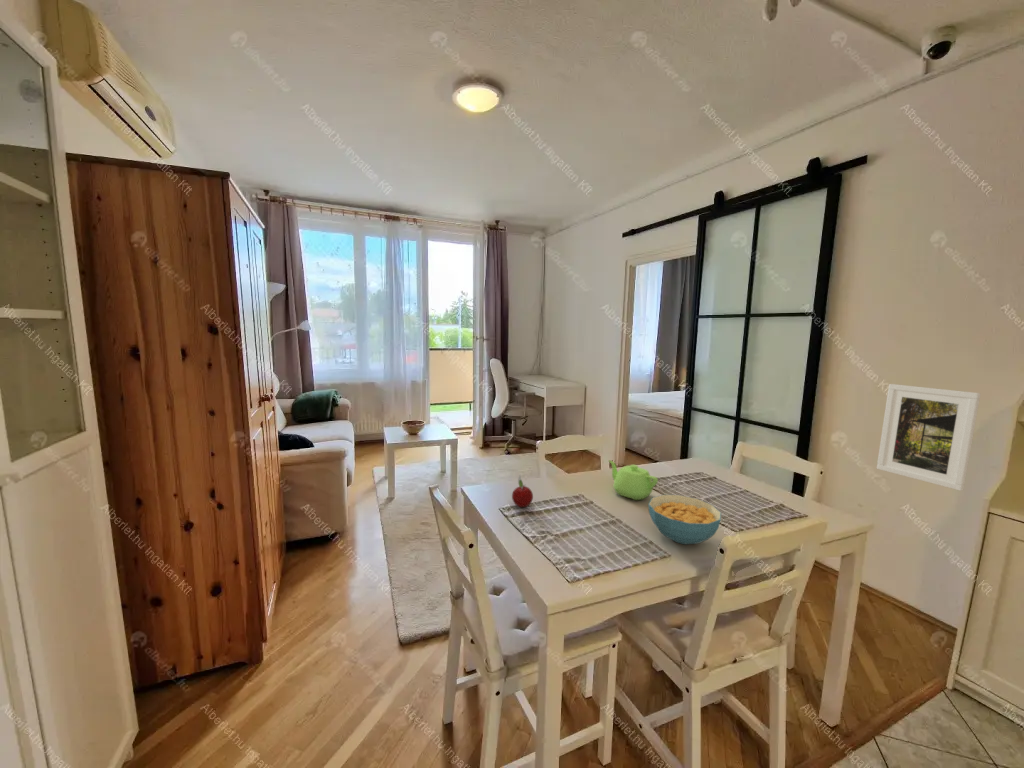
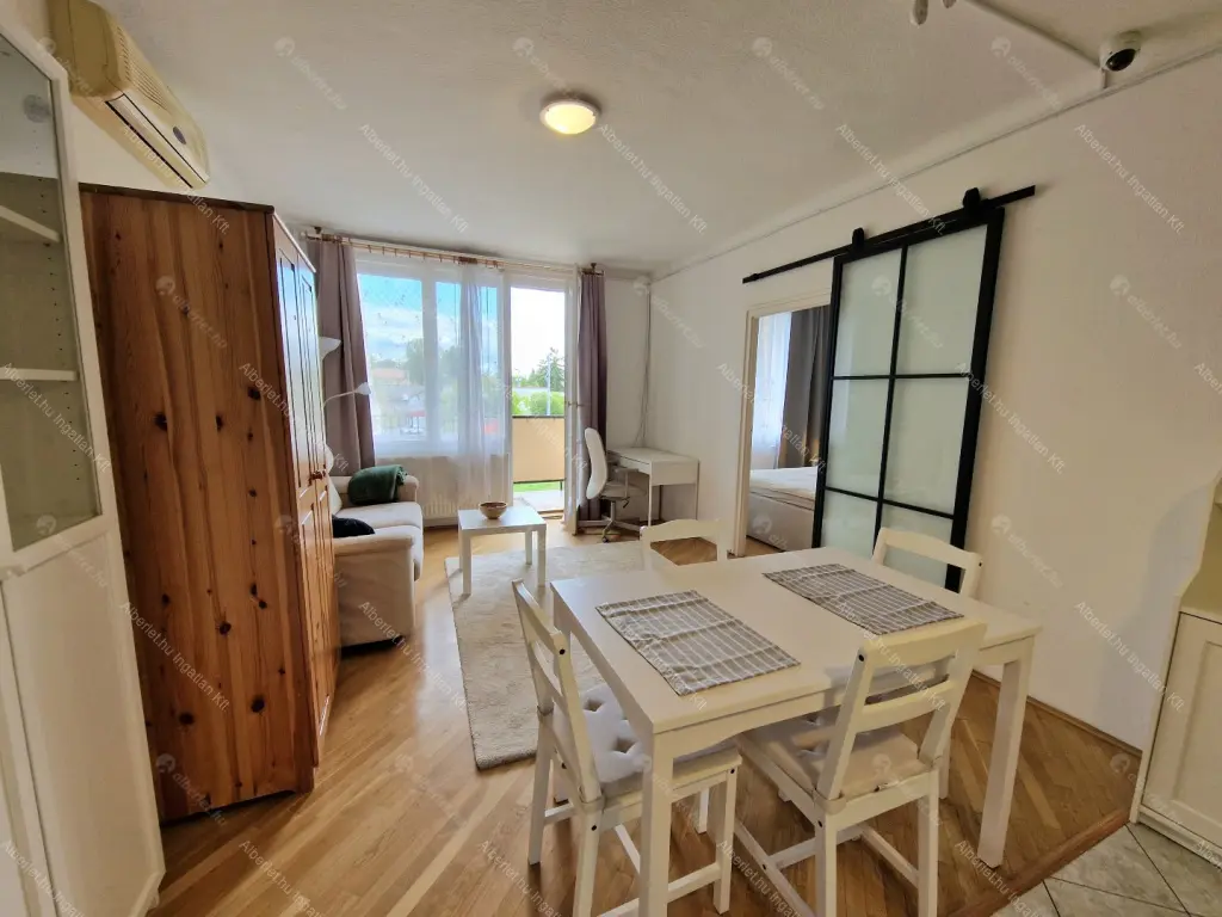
- teapot (631, 479)
- fruit (520, 491)
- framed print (924, 434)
- cereal bowl (682, 523)
